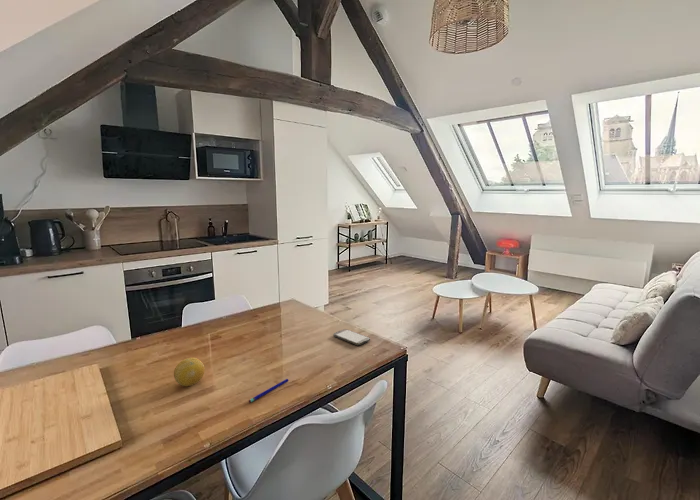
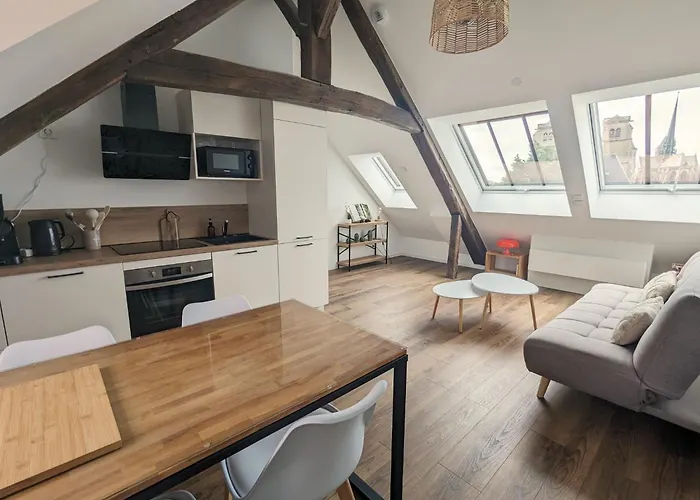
- fruit (189, 371)
- smartphone (351, 337)
- pen (269, 390)
